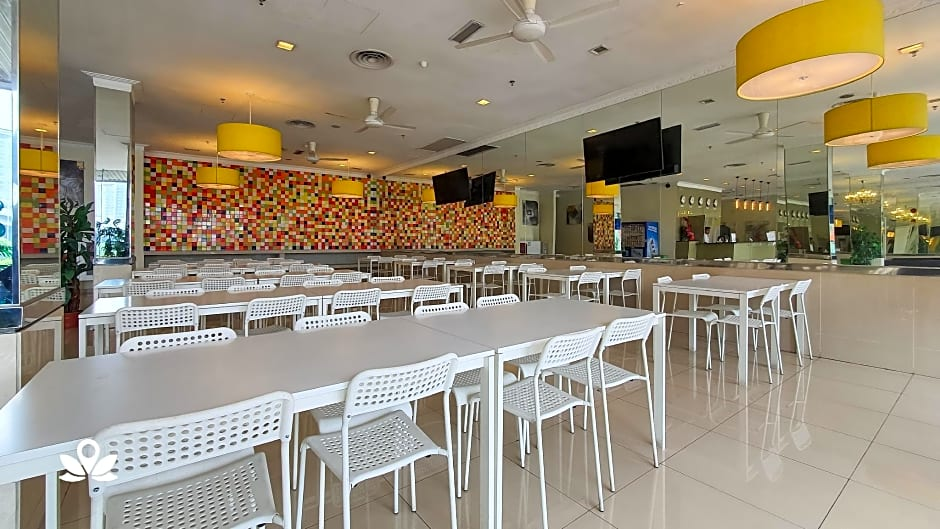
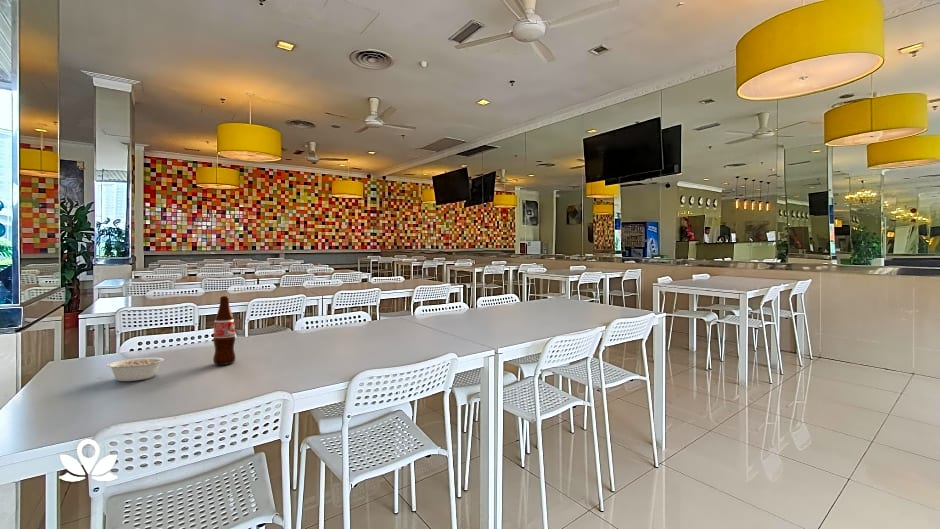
+ legume (138, 368)
+ bottle (224, 329)
